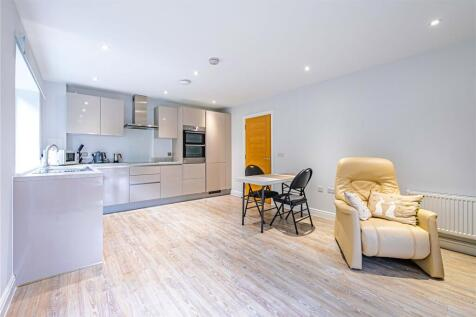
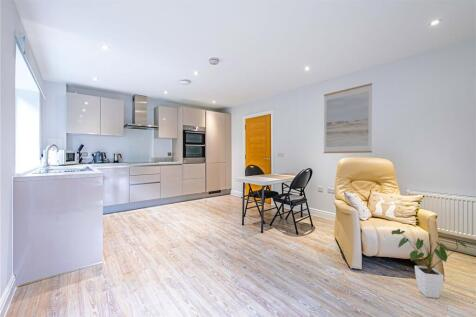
+ wall art (345, 121)
+ house plant (424, 261)
